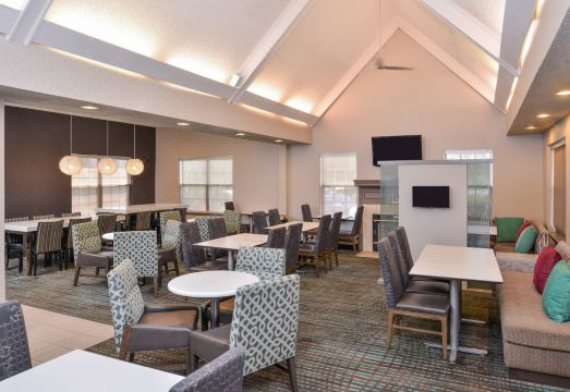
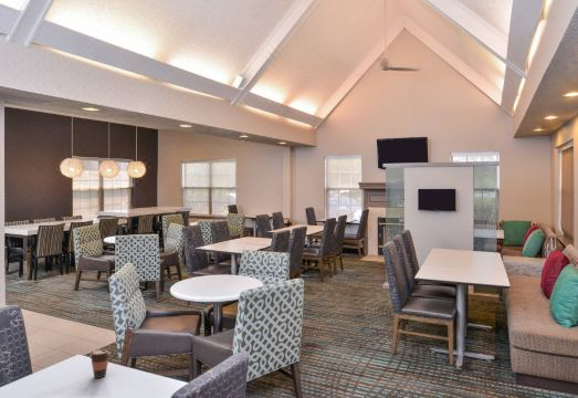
+ coffee cup (99, 364)
